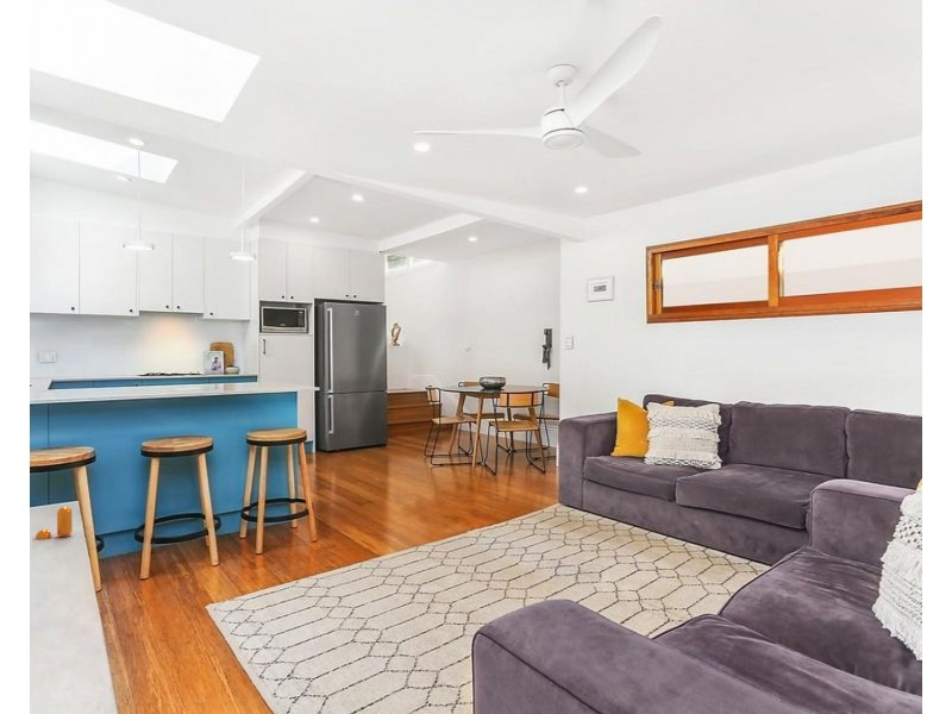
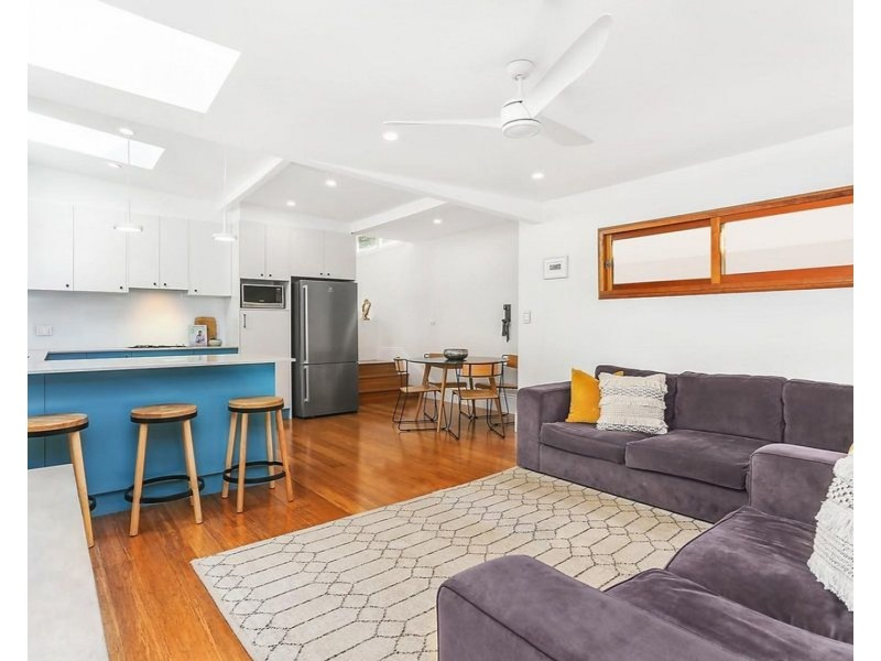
- pepper shaker (57, 521)
